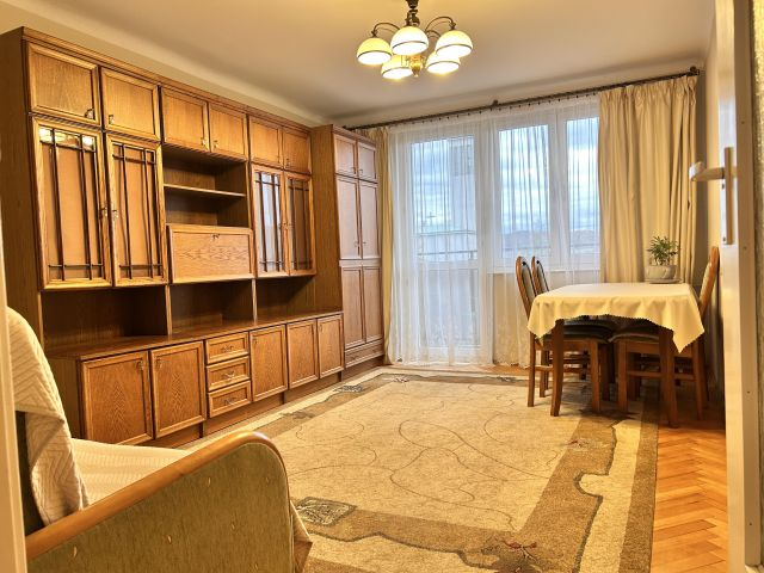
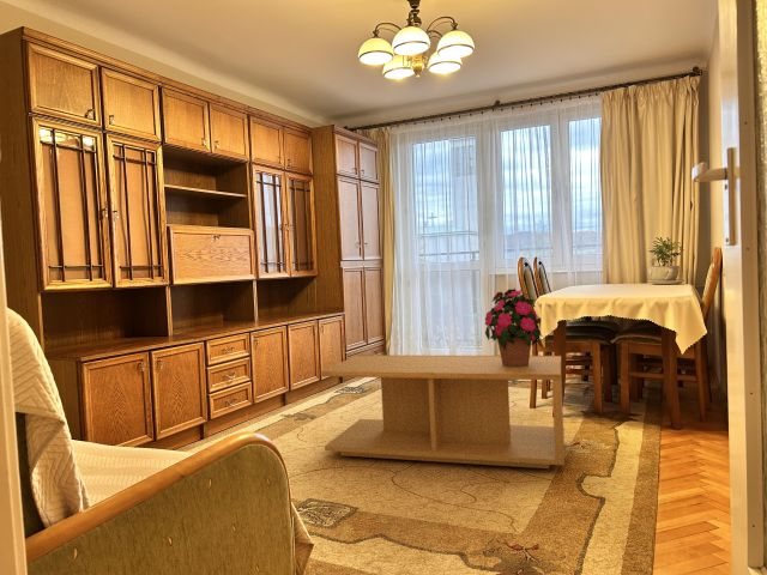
+ potted flower (512, 326)
+ coffee table (445, 406)
